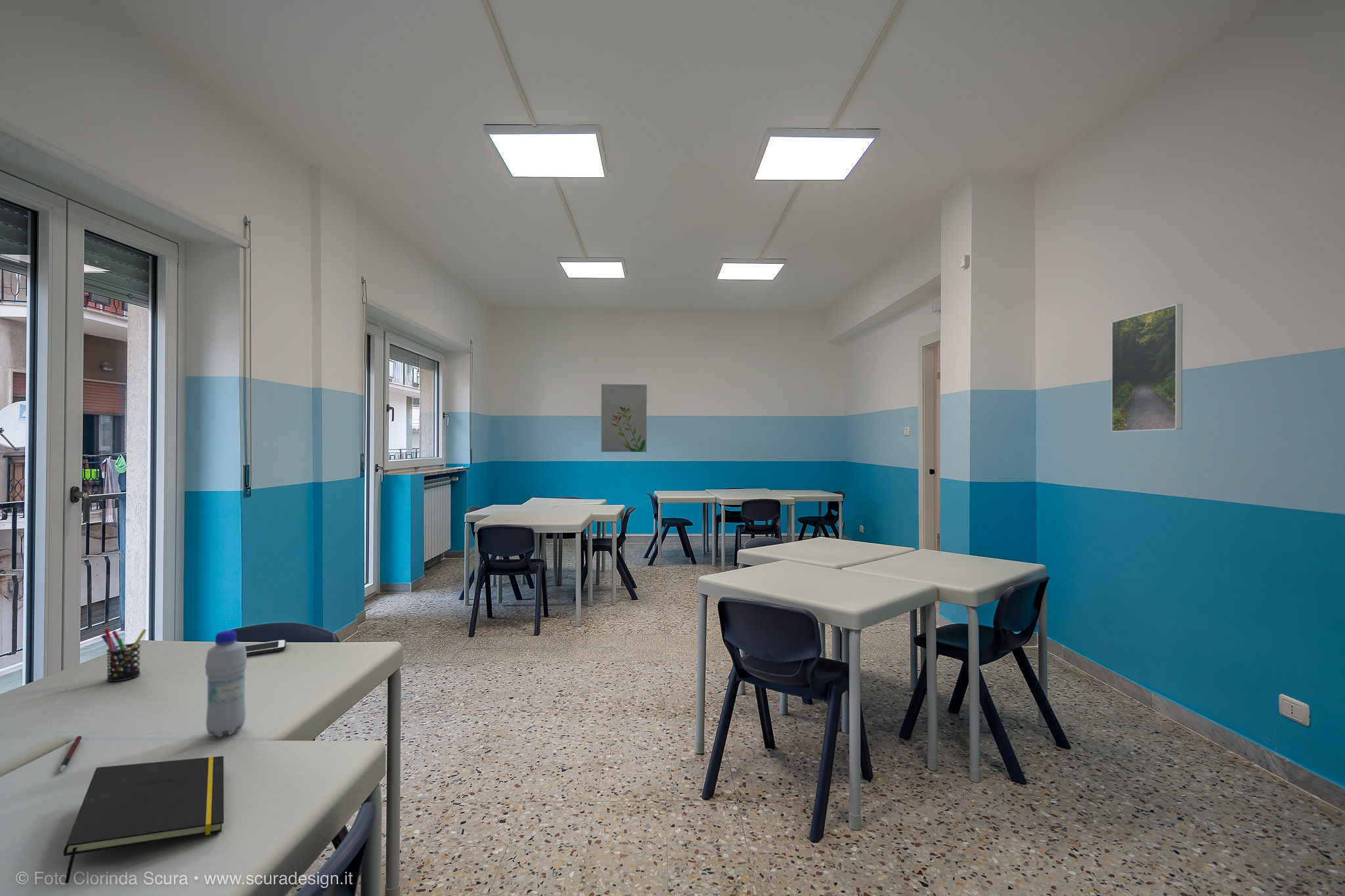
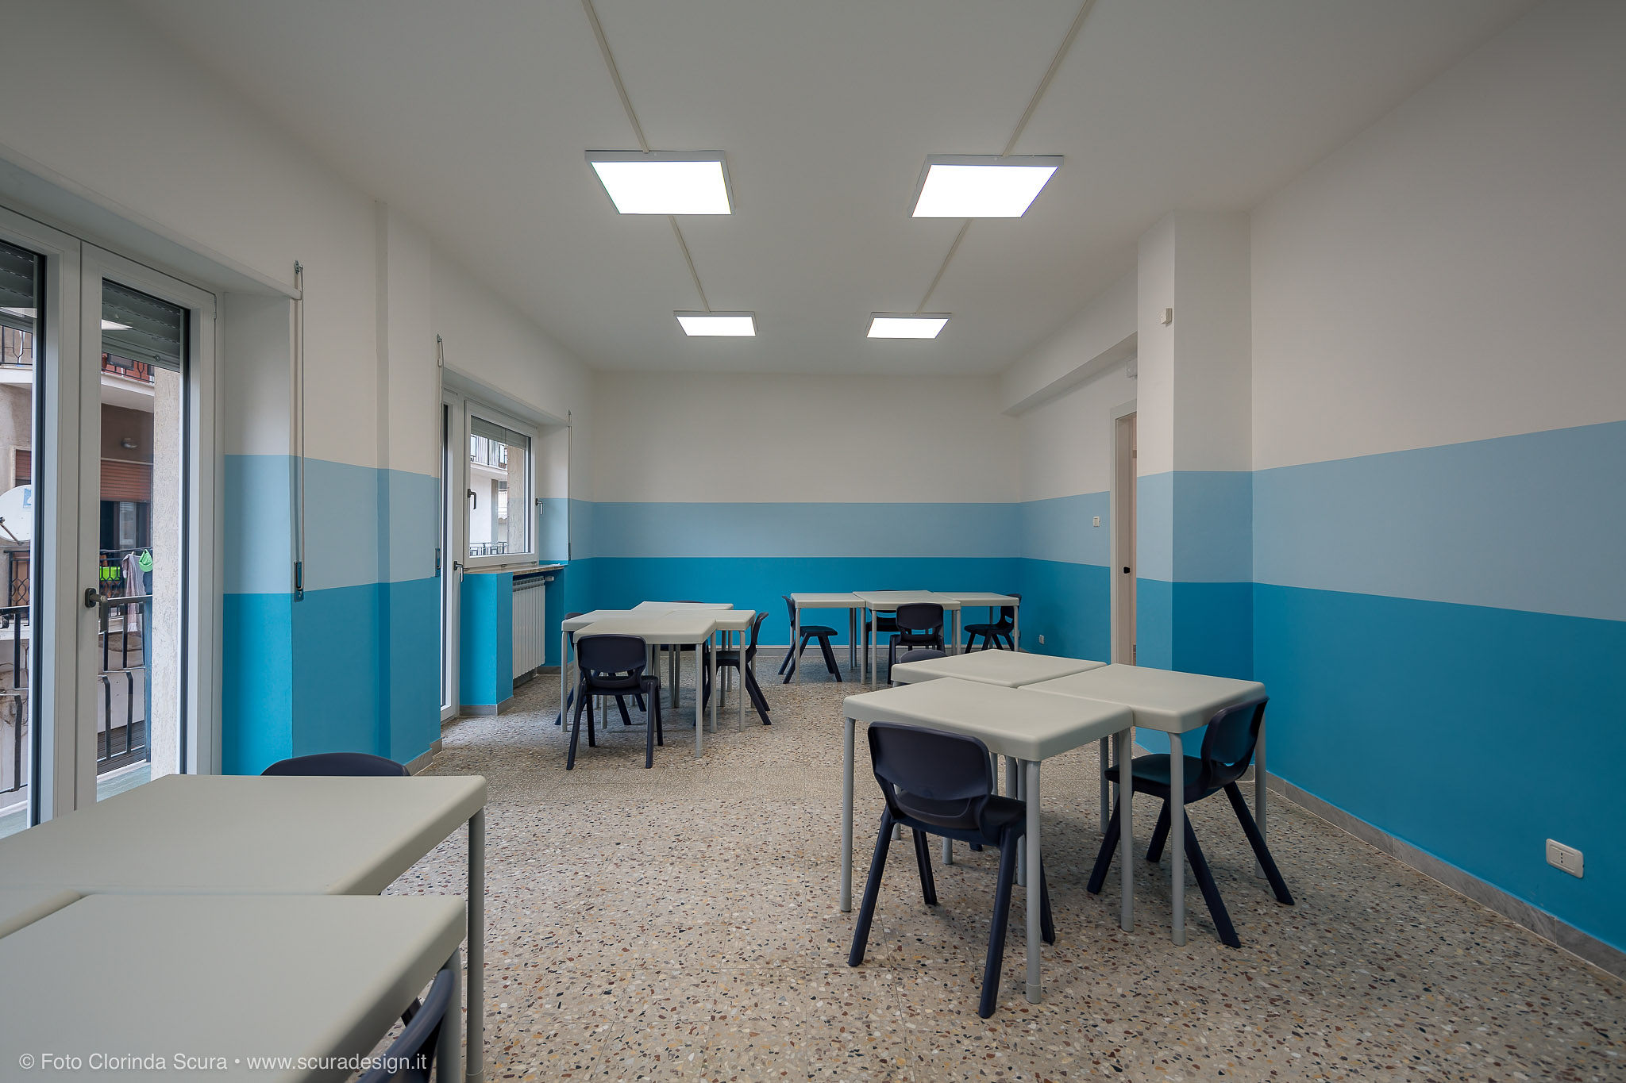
- cell phone (254, 649)
- pen holder (121, 652)
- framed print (1145, 372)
- wall art (624, 418)
- pen (70, 753)
- notepad (156, 798)
- bottle (226, 681)
